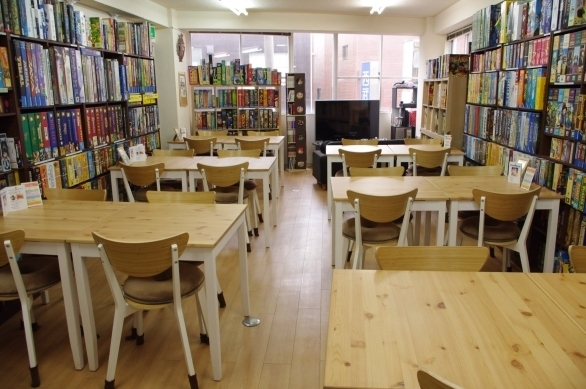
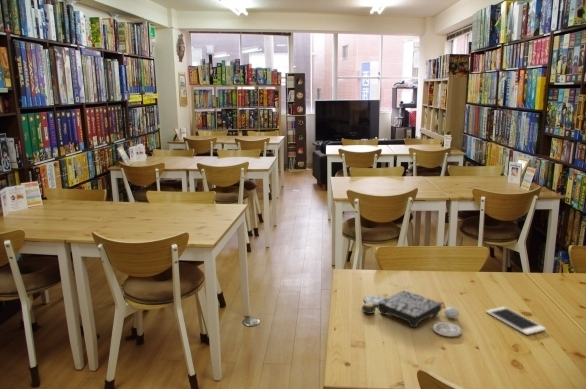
+ board game (409, 308)
+ cell phone (514, 319)
